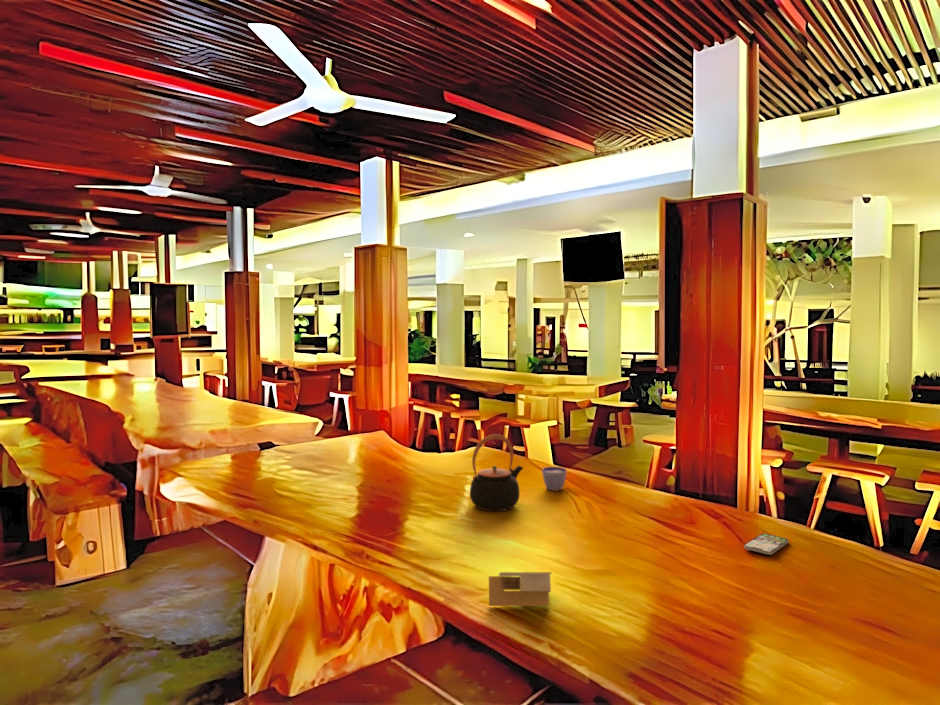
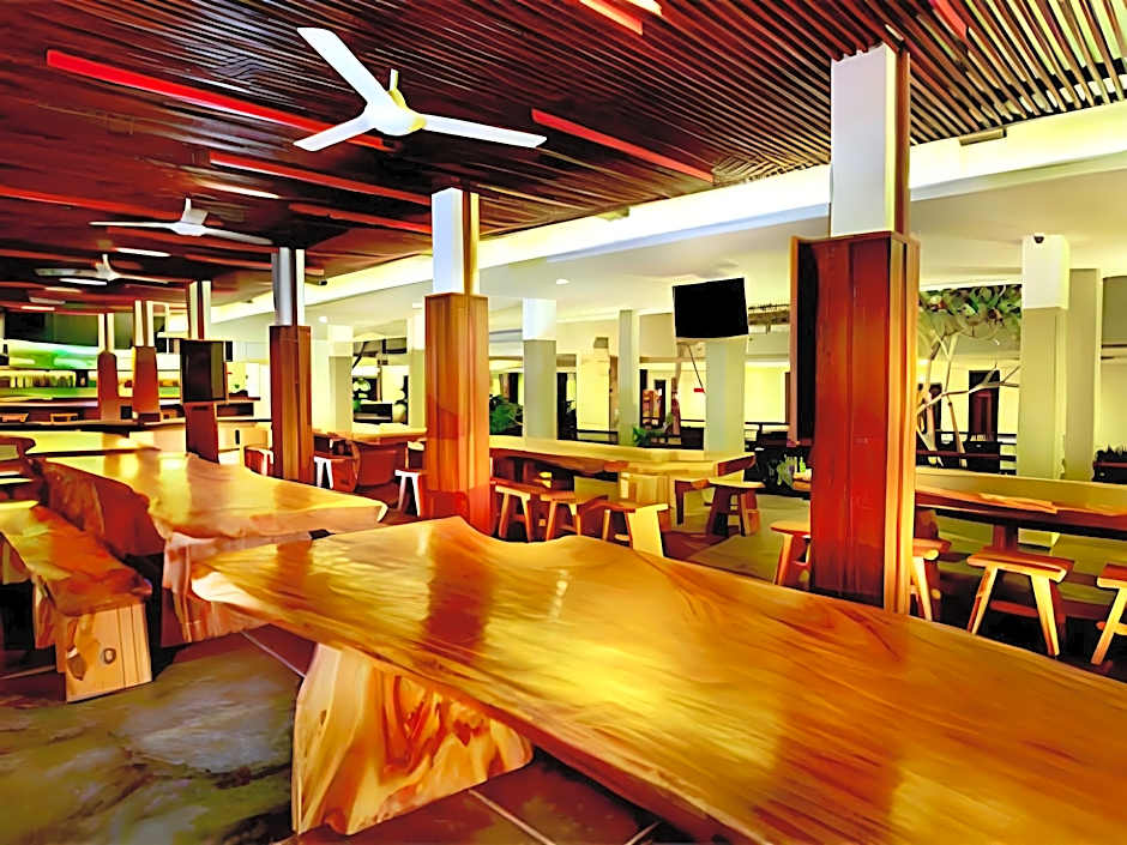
- teapot (498, 469)
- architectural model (519, 582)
- cup (556, 478)
- smartphone (766, 543)
